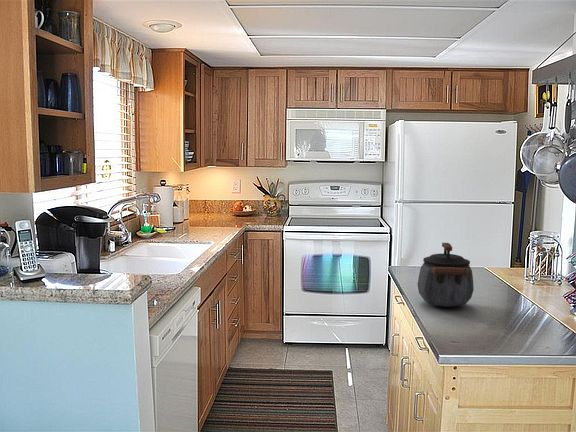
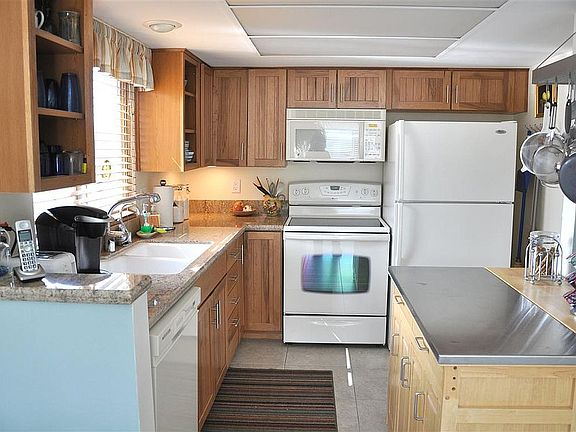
- kettle (445, 274)
